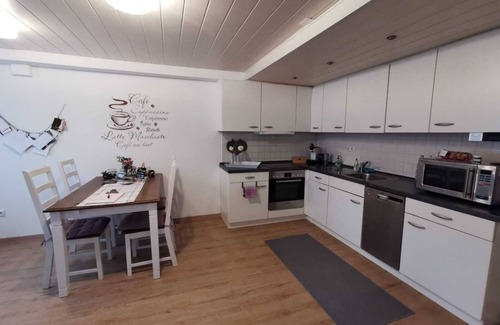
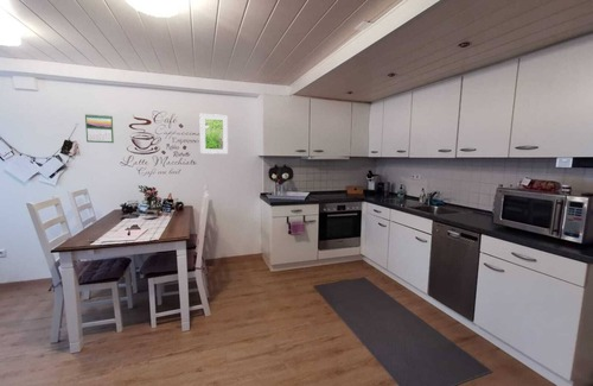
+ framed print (213, 134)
+ calendar (100, 128)
